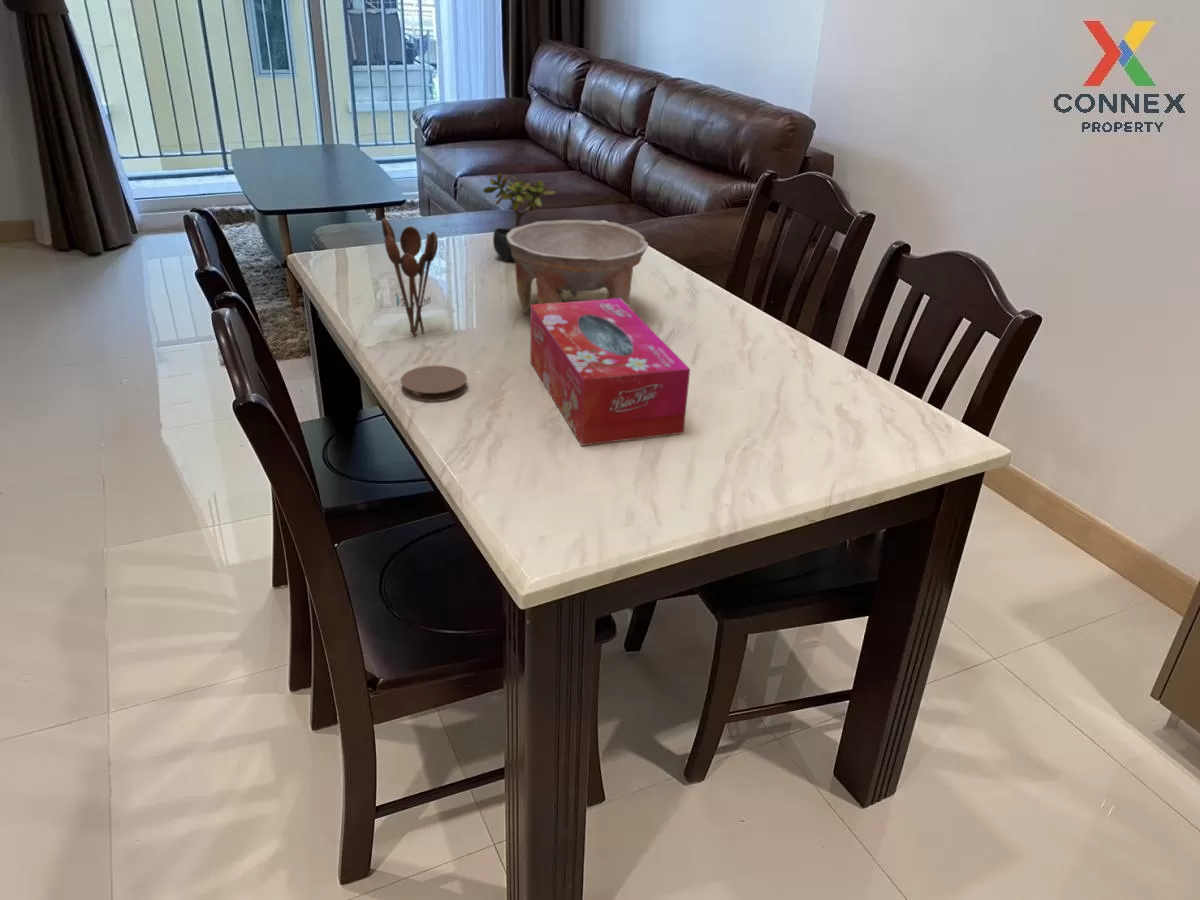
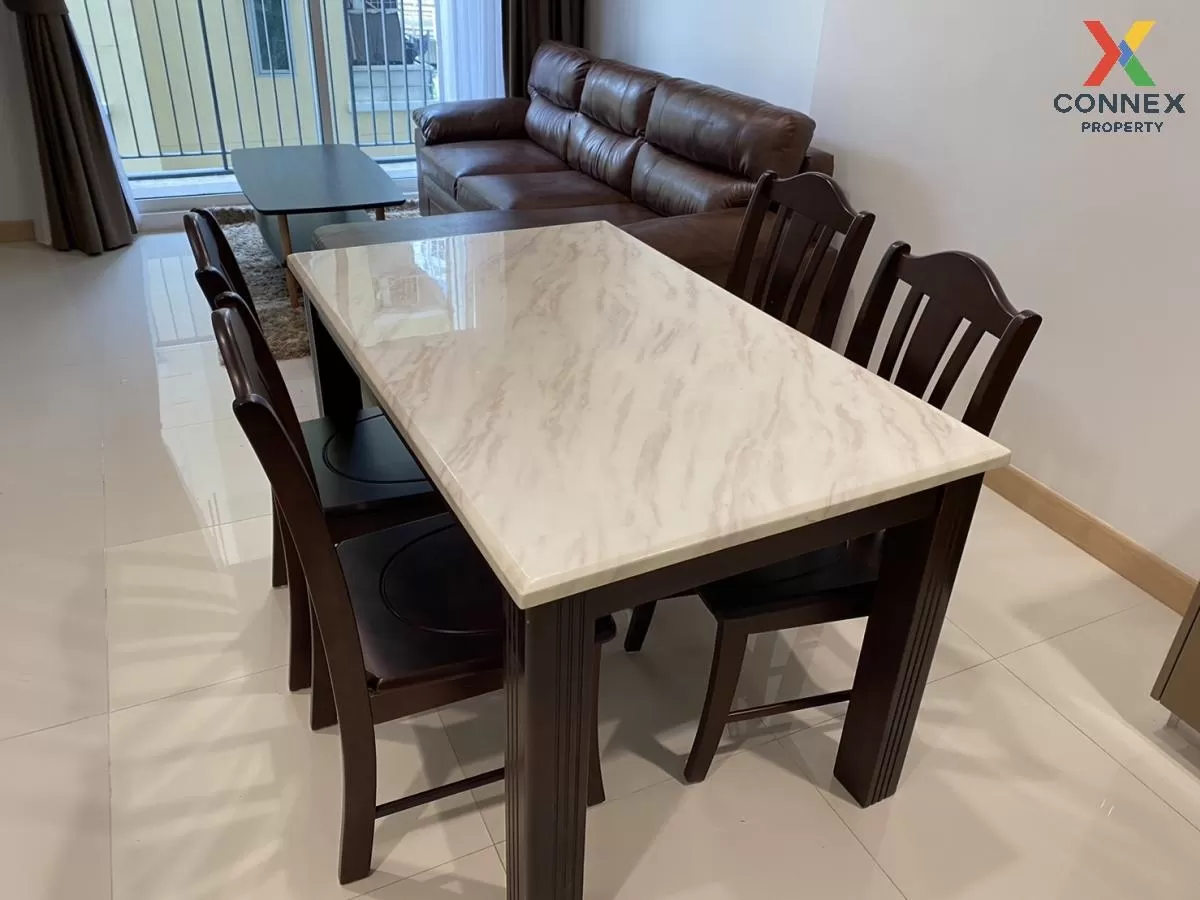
- utensil holder (409, 278)
- tissue box (602, 365)
- coaster (434, 382)
- bowl (575, 276)
- succulent plant (520, 217)
